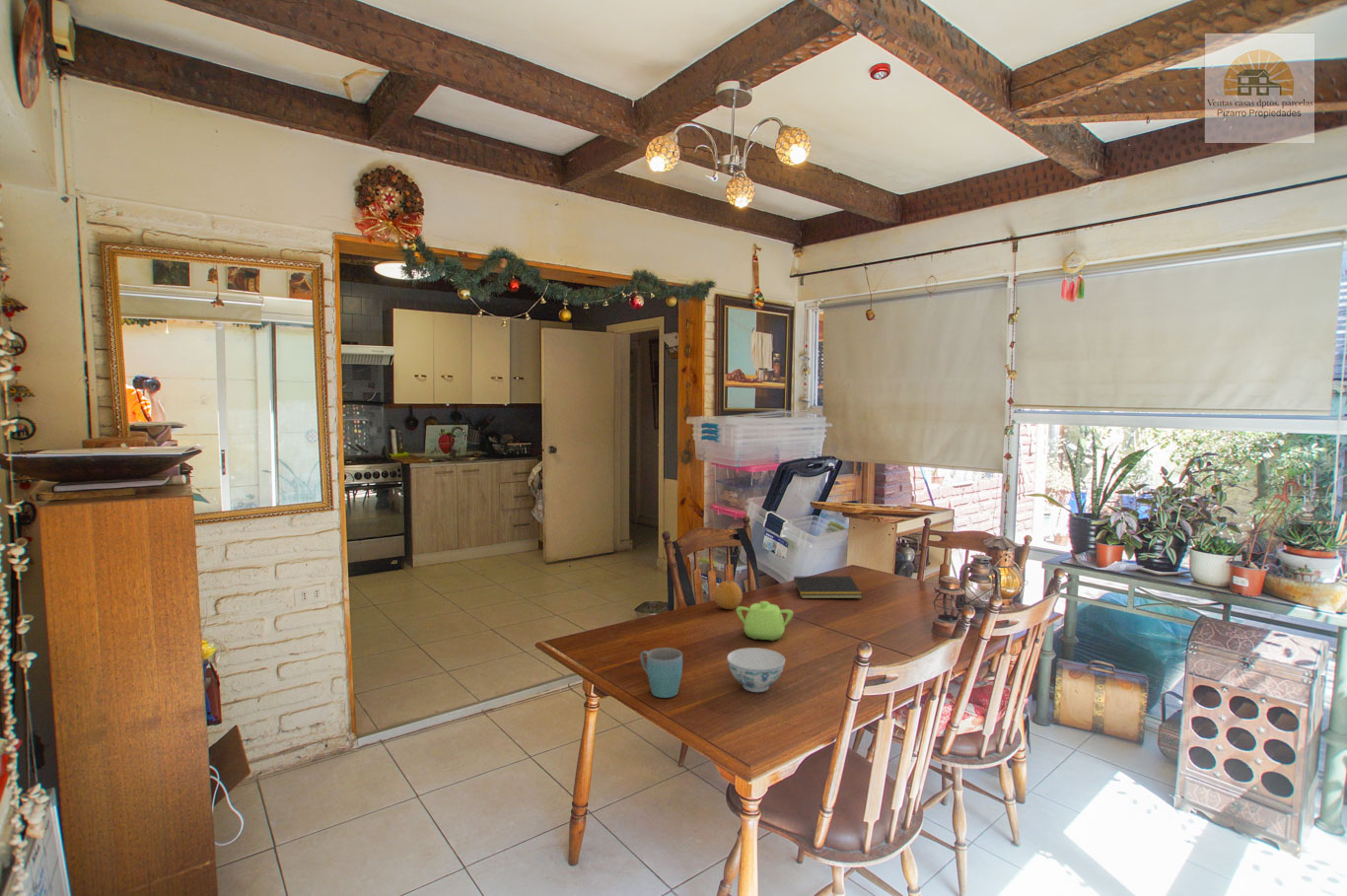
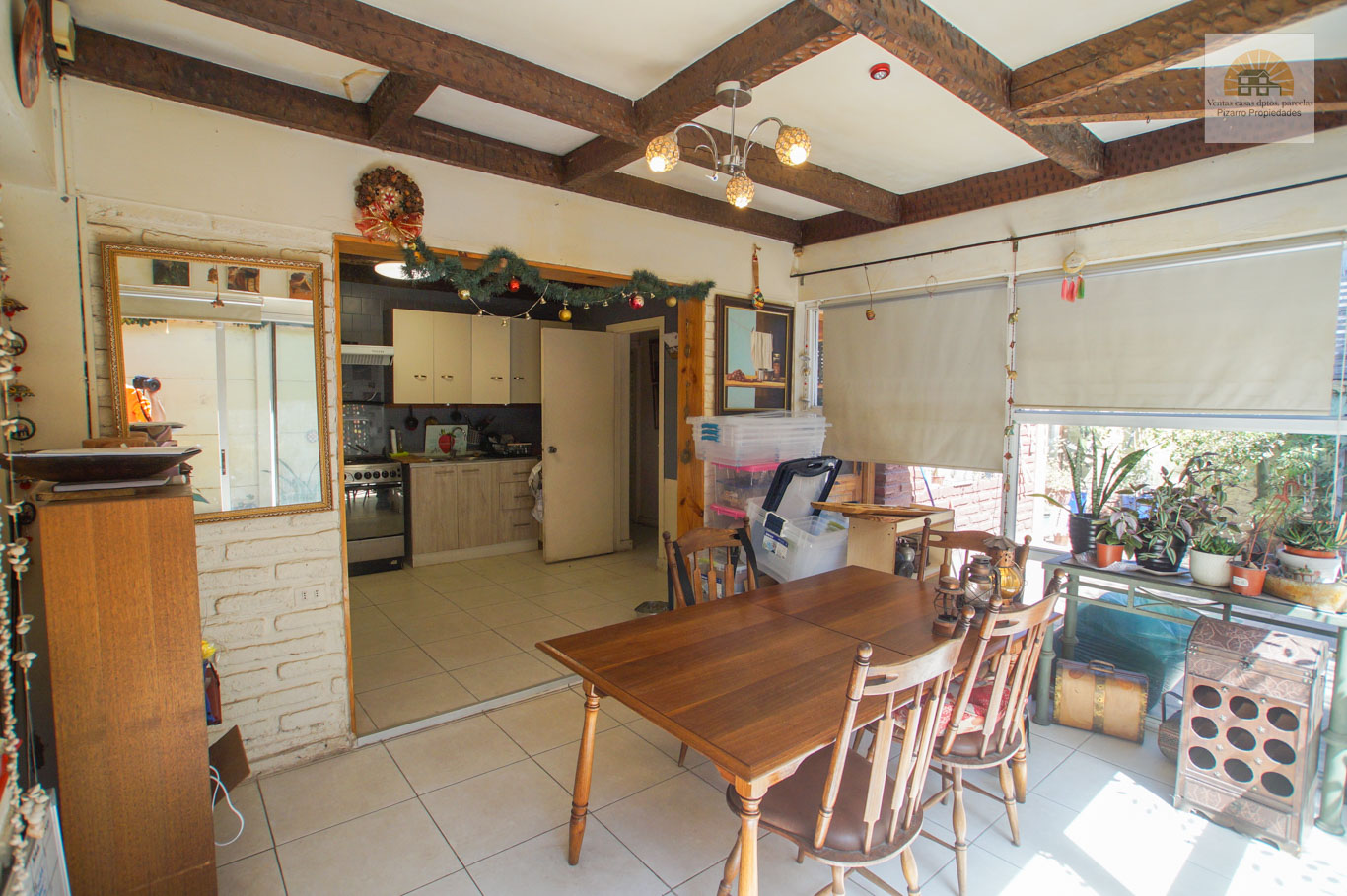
- notepad (826, 586)
- chinaware (755, 672)
- mug (659, 670)
- teapot (764, 617)
- fruit (728, 594)
